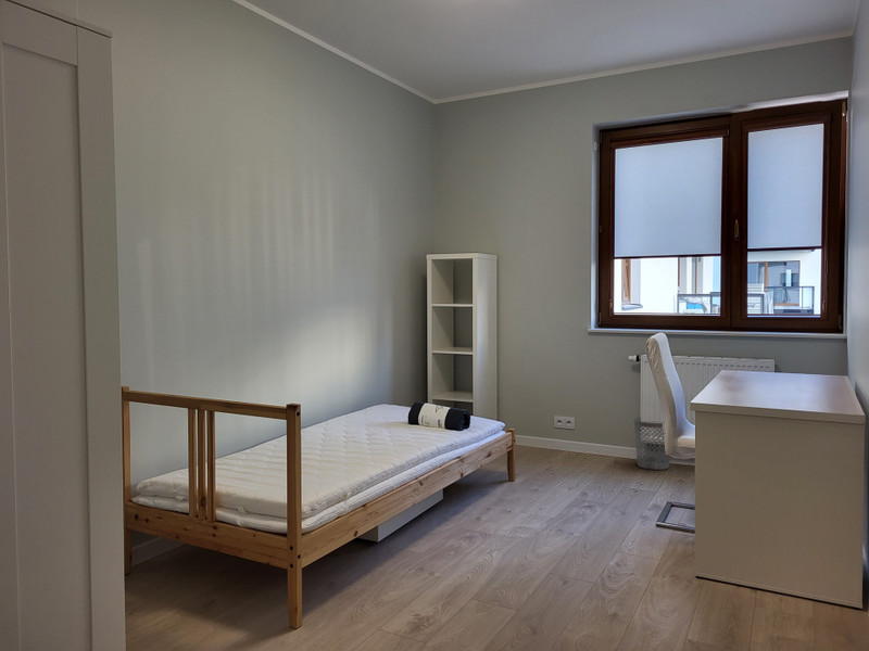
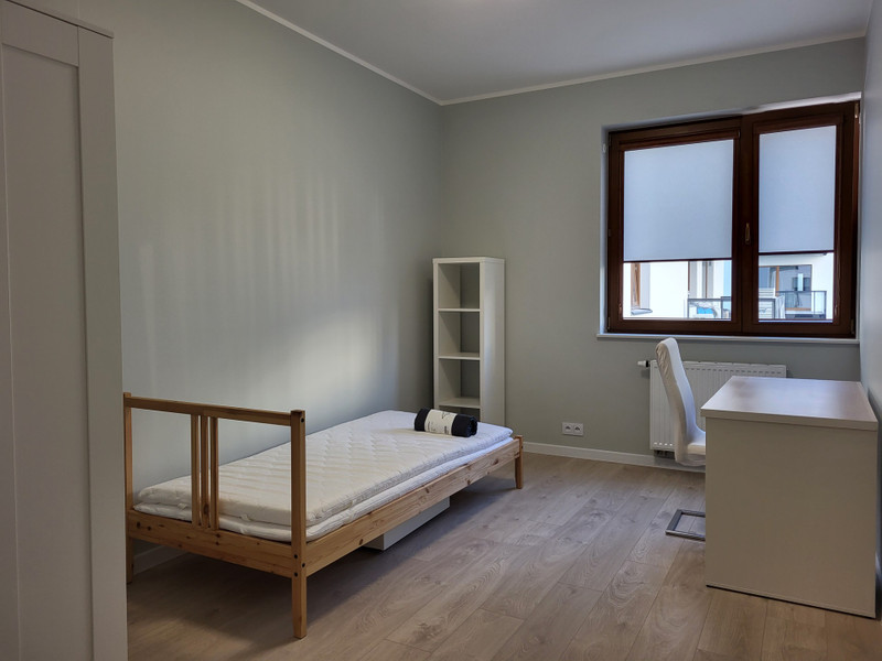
- wastebasket (653, 442)
